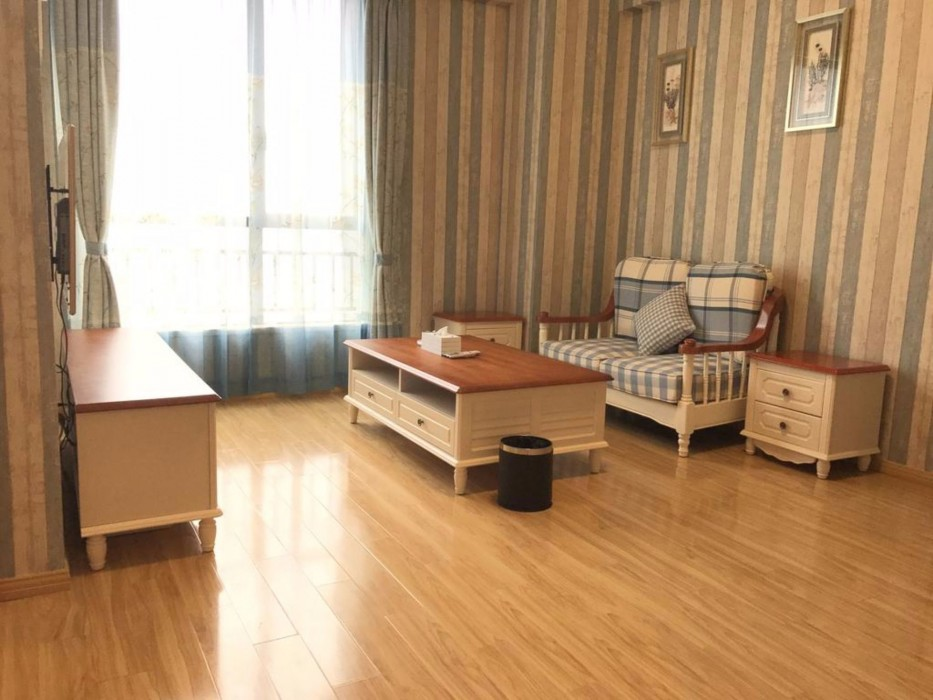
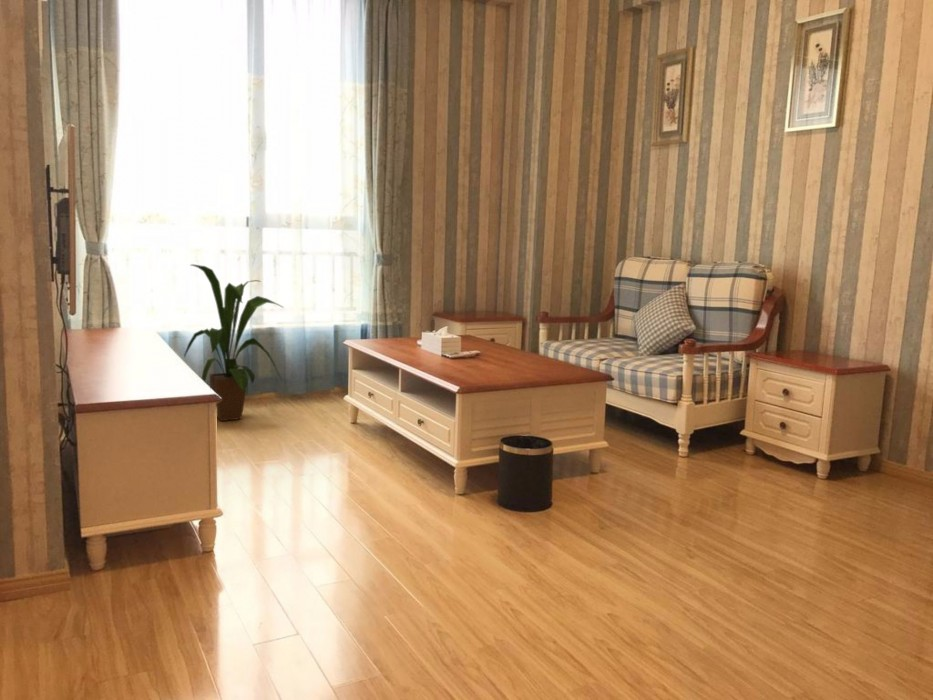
+ house plant (239, 340)
